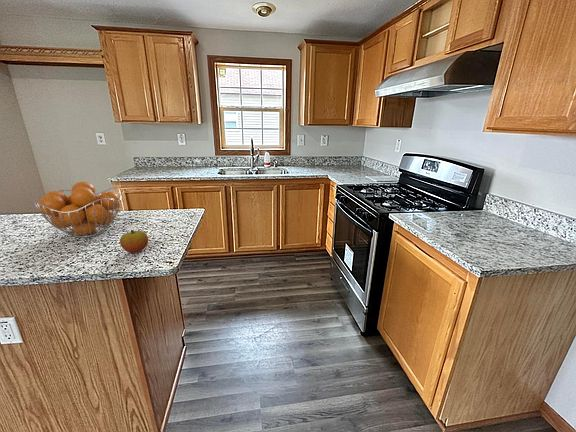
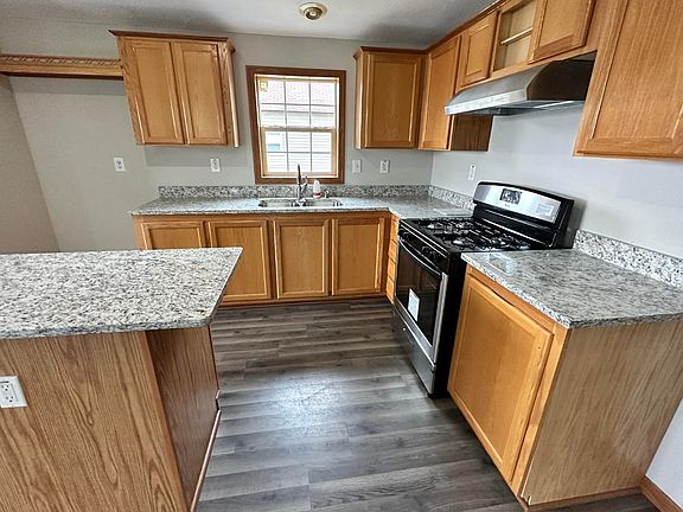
- apple (134, 240)
- fruit basket (83, 209)
